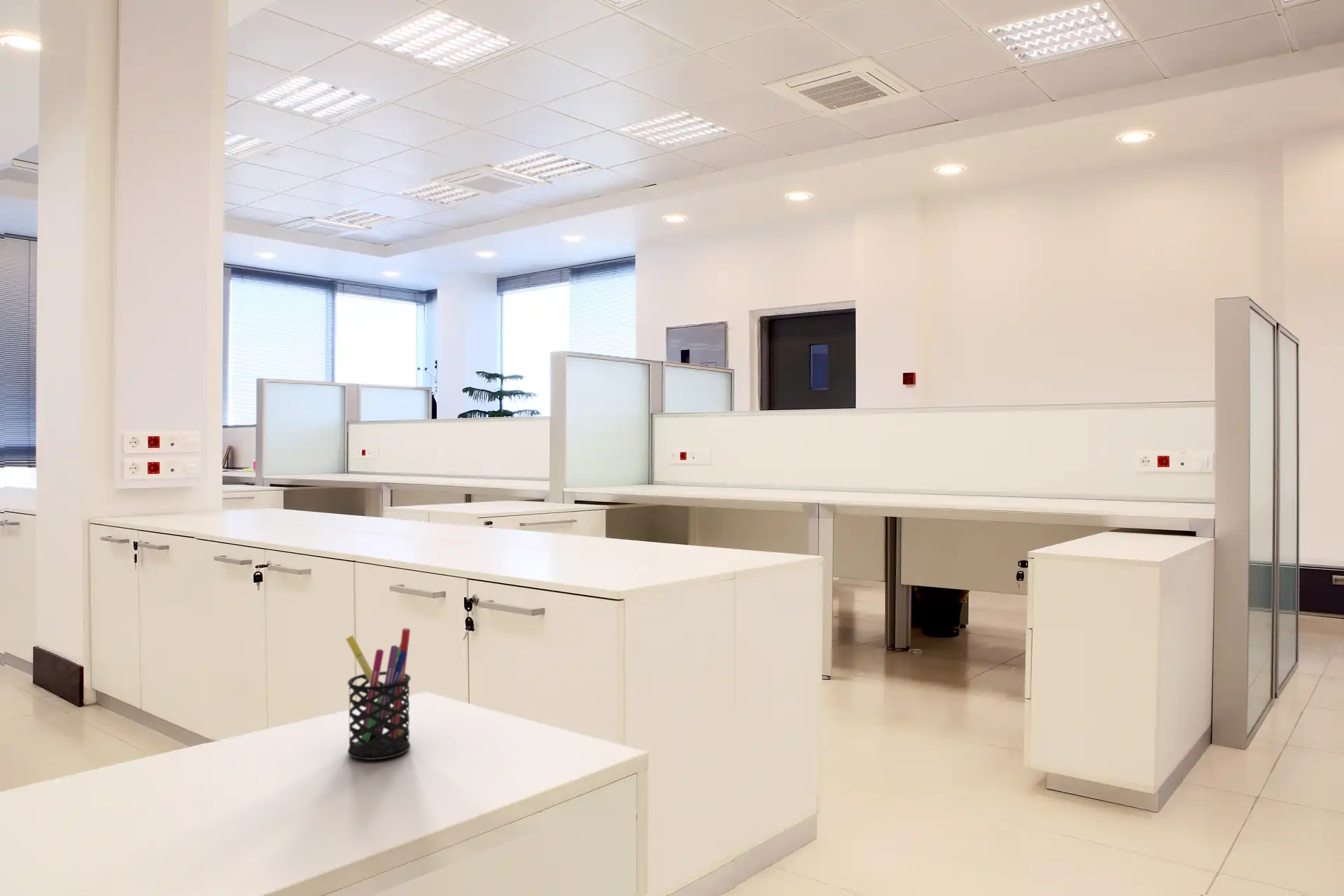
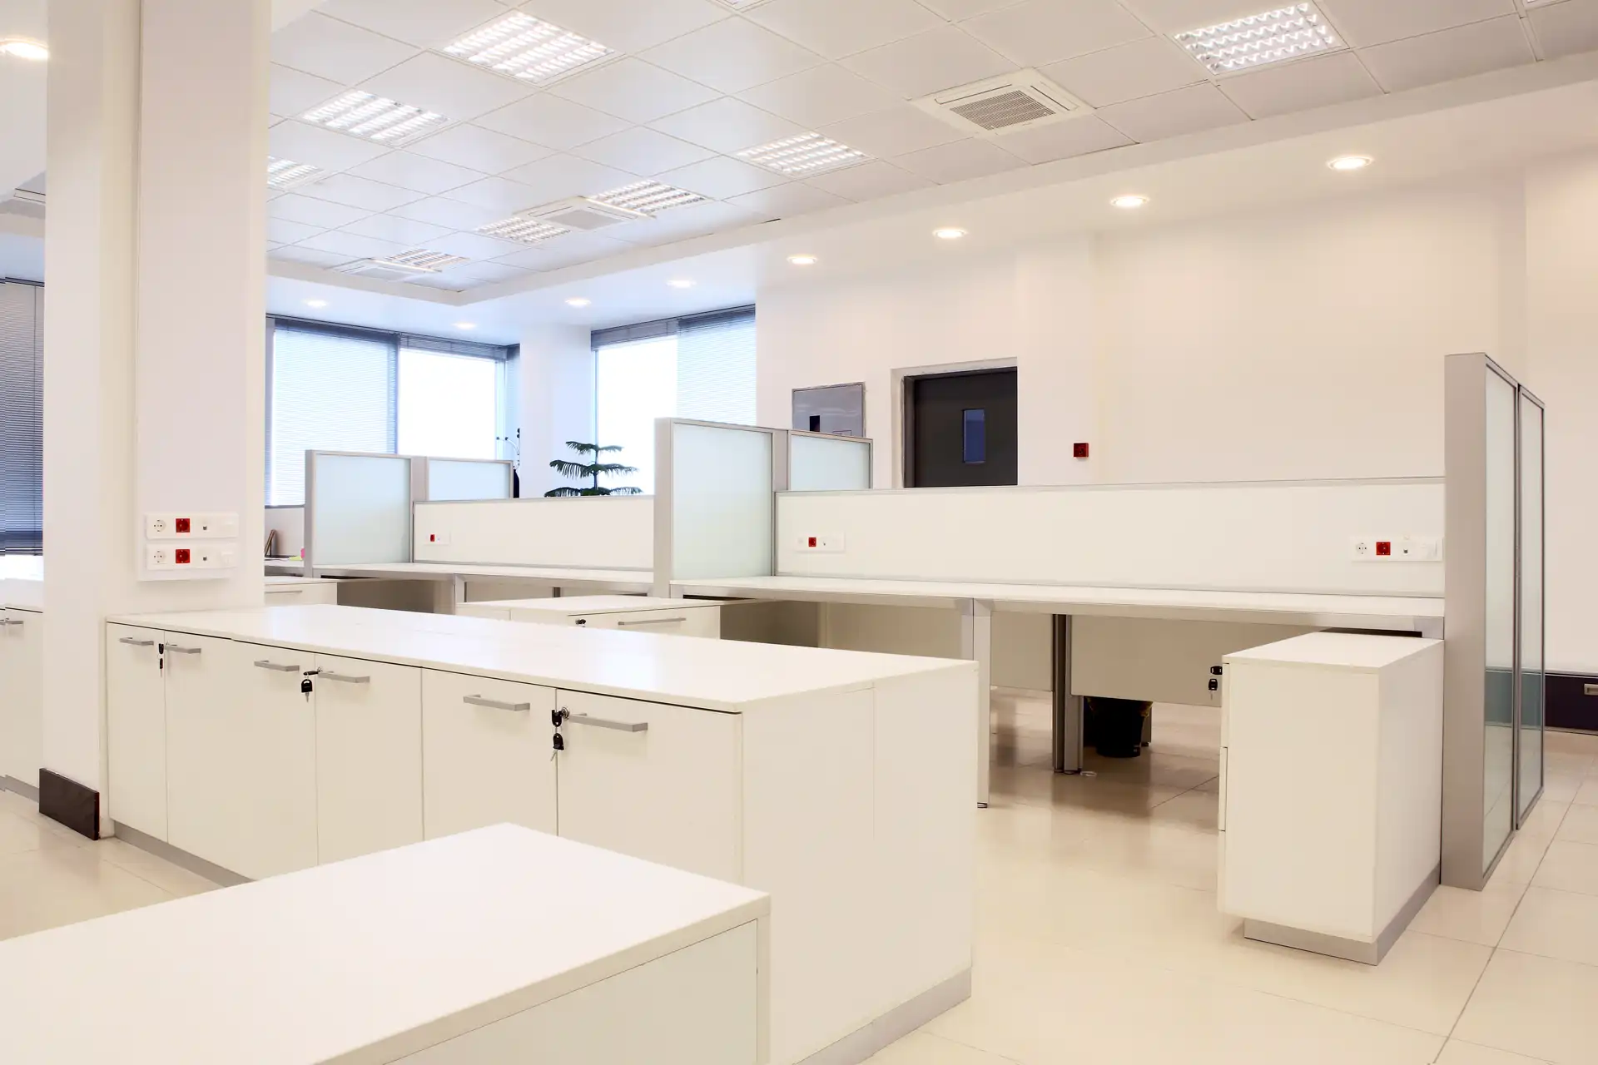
- pen holder (386, 687)
